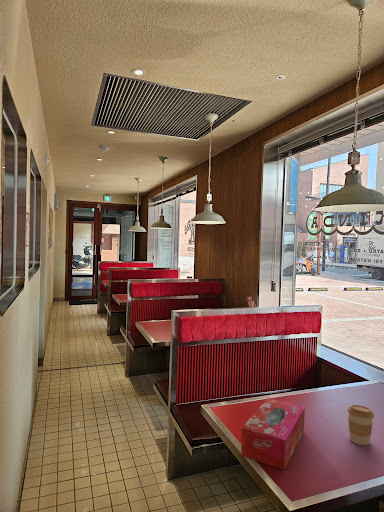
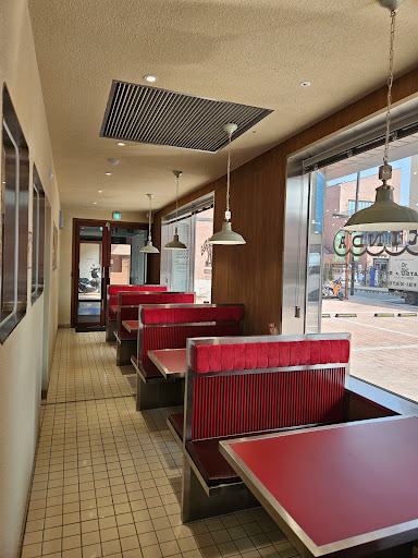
- coffee cup (360, 423)
- tissue box (274, 429)
